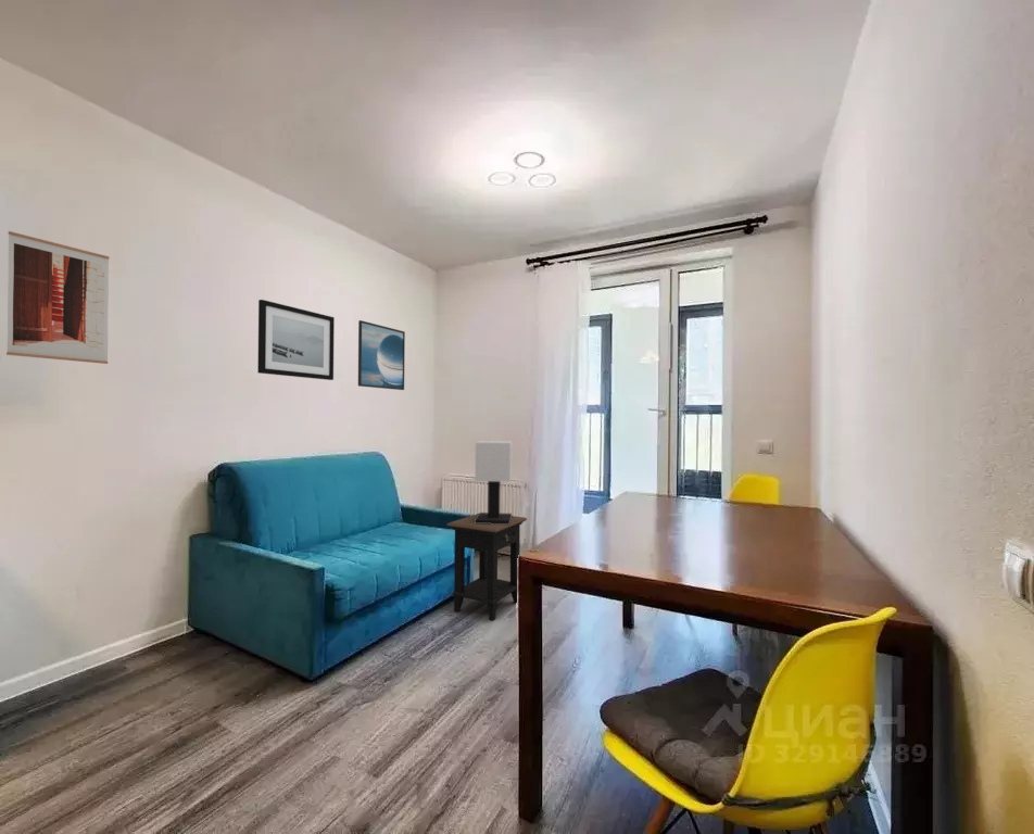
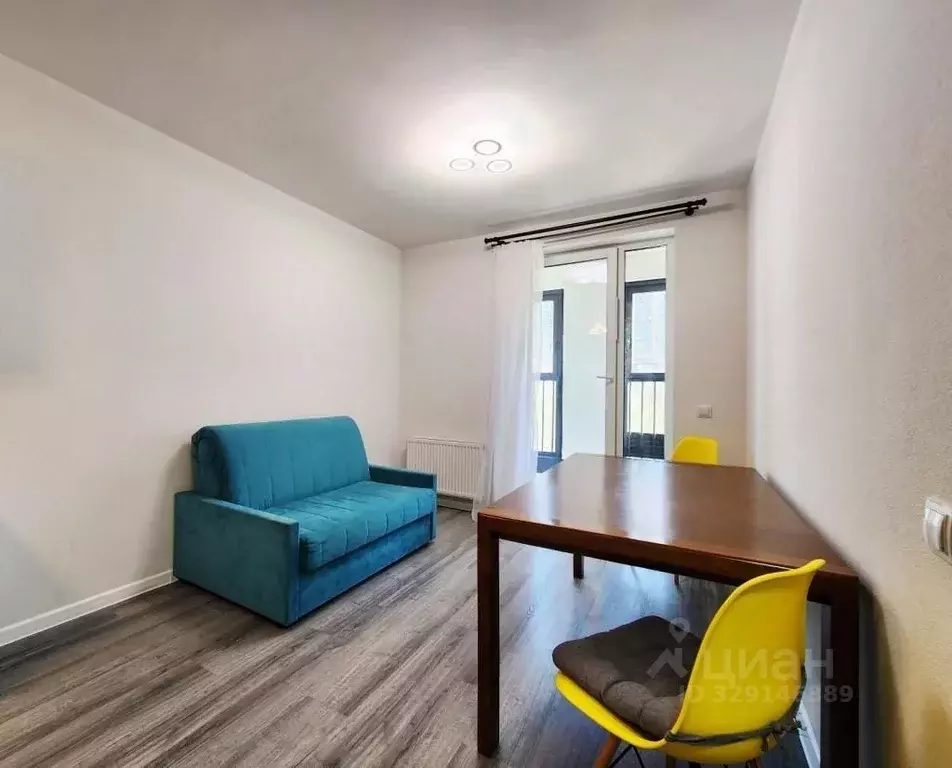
- wall art (61, 302)
- wall art (299, 342)
- table lamp (493, 480)
- side table (488, 563)
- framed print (382, 357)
